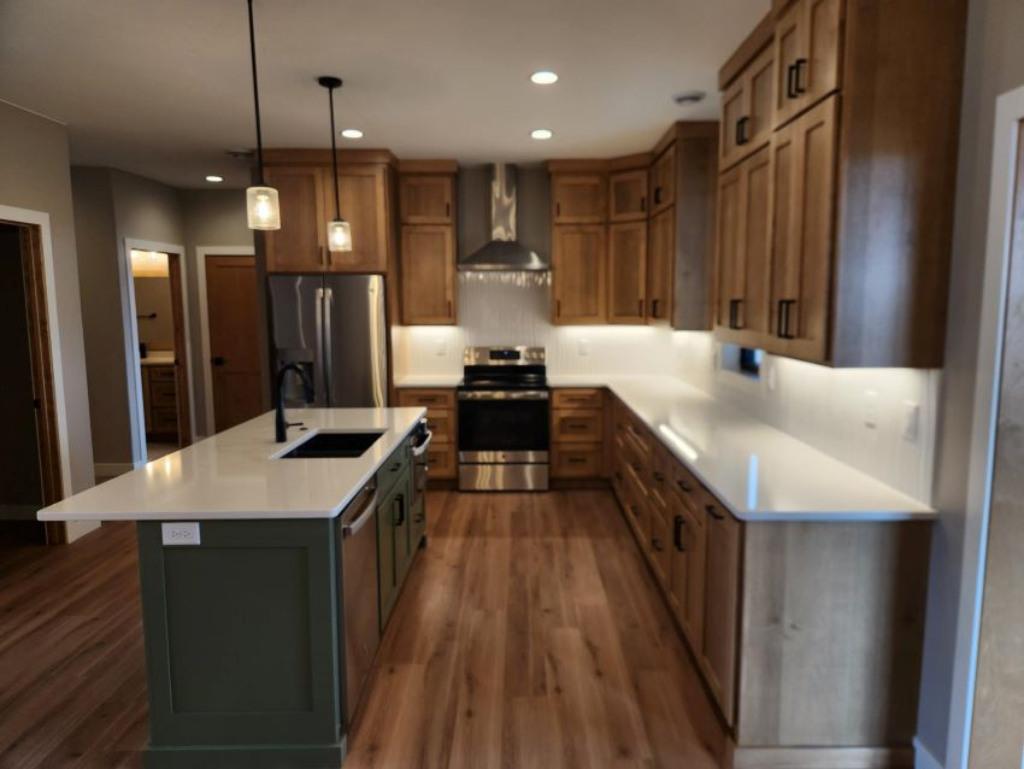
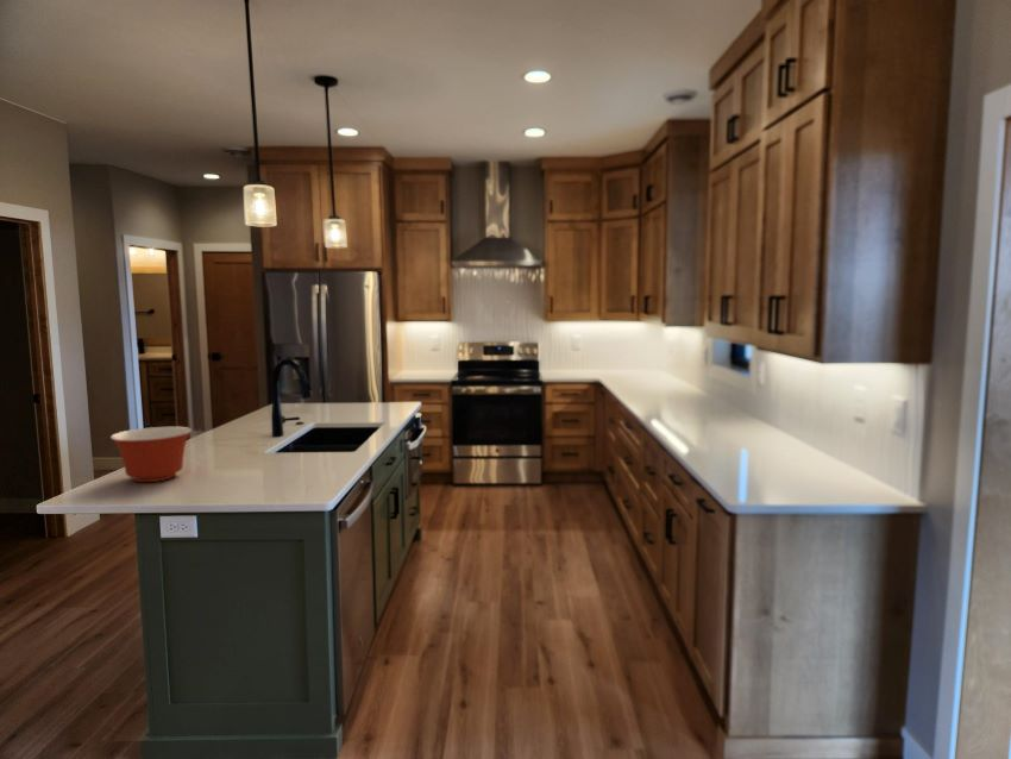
+ mixing bowl (153, 454)
